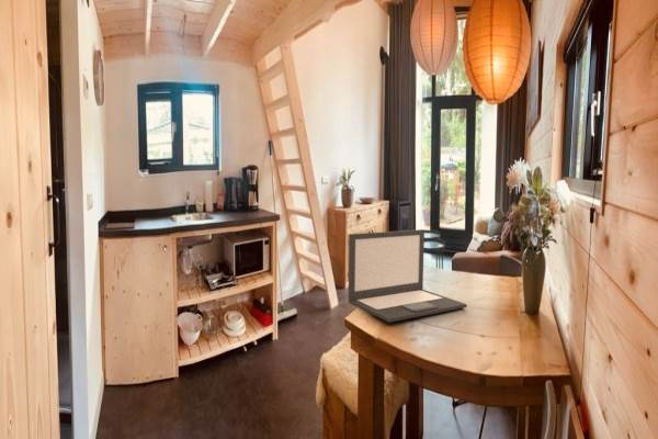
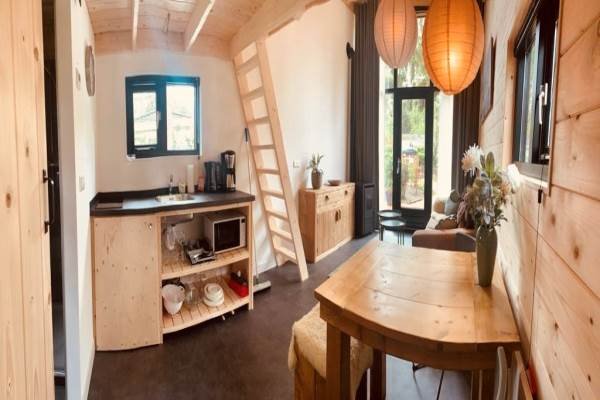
- laptop (407, 270)
